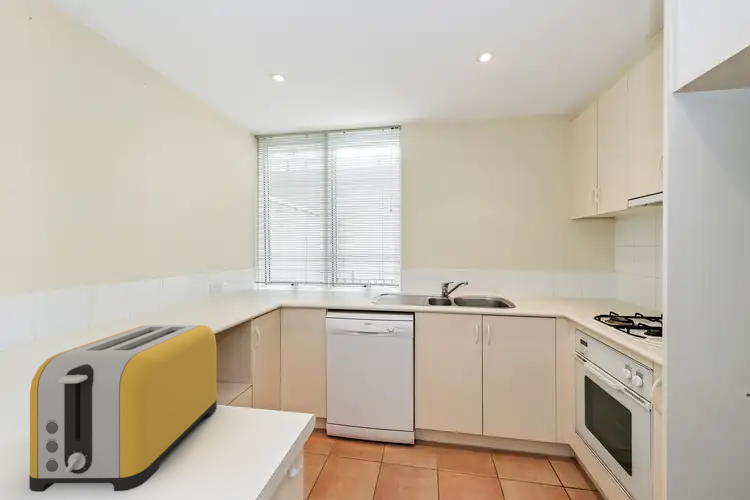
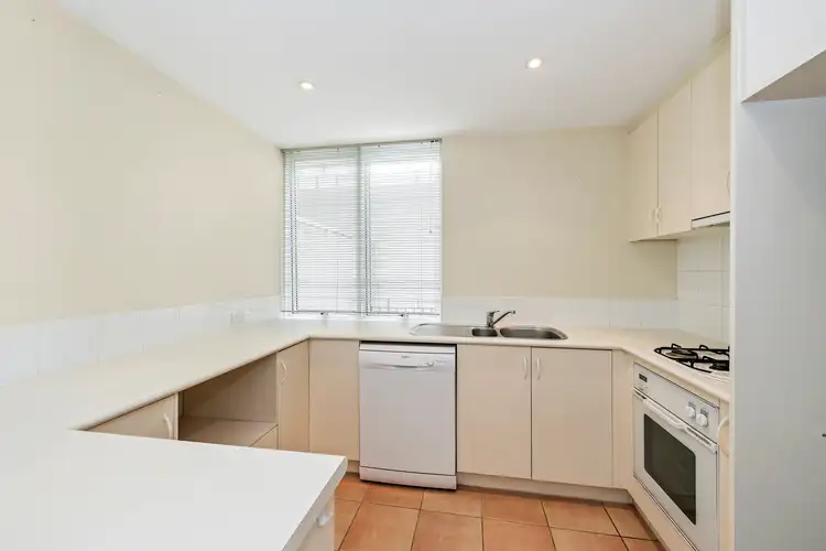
- toaster (138, 390)
